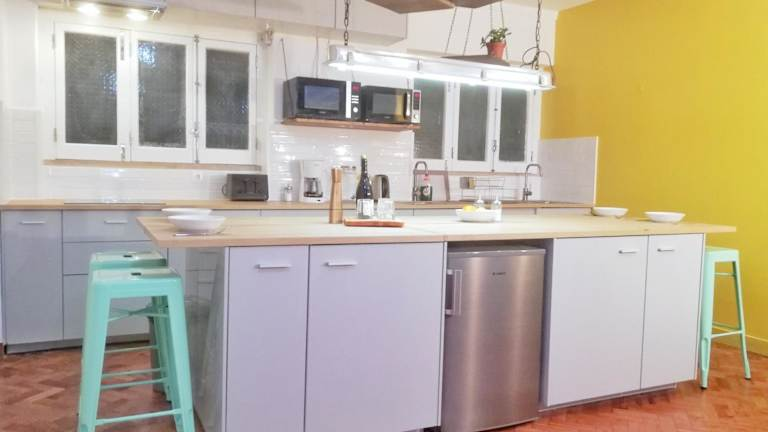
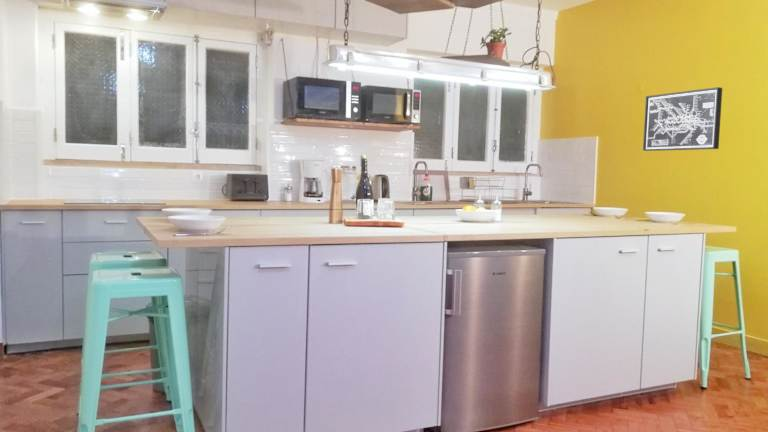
+ wall art (680, 121)
